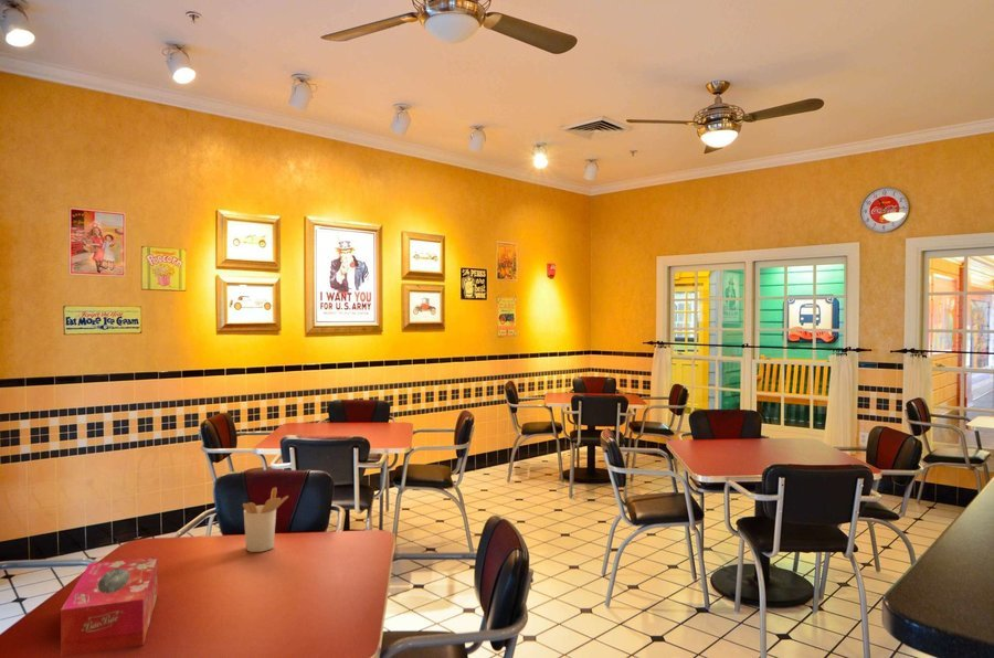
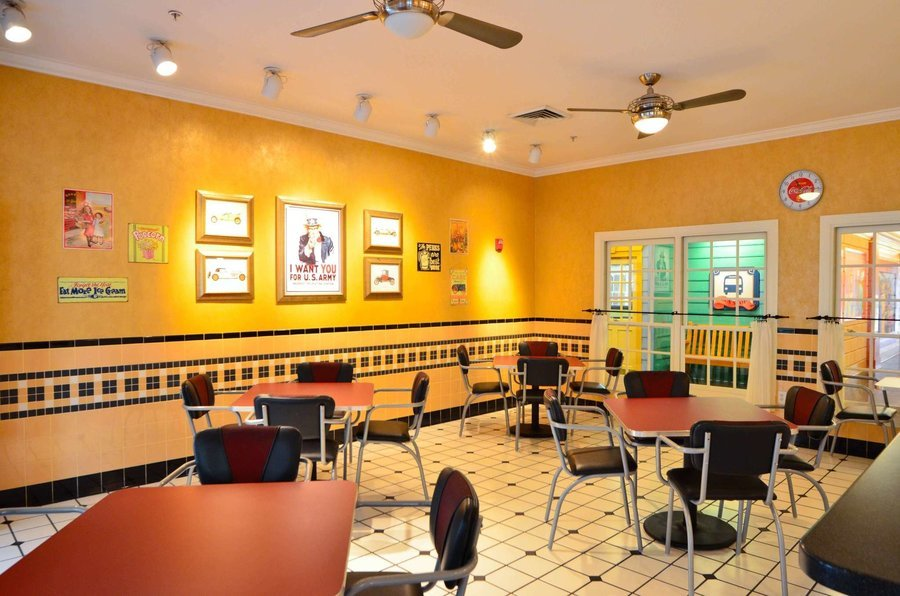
- tissue box (114, 601)
- utensil holder (265, 520)
